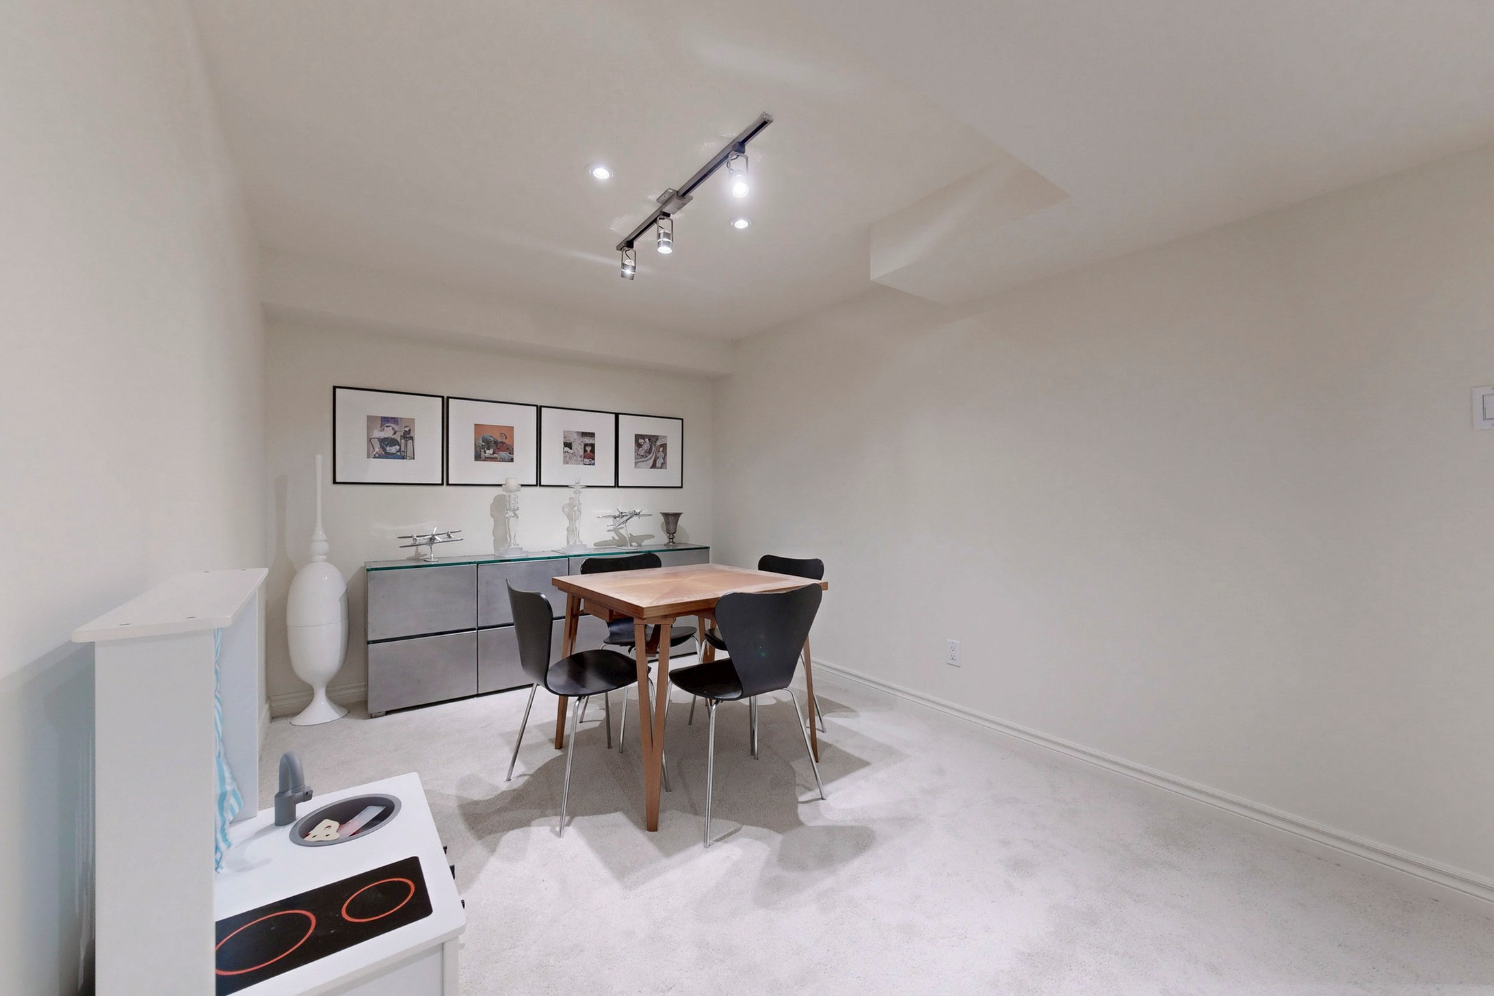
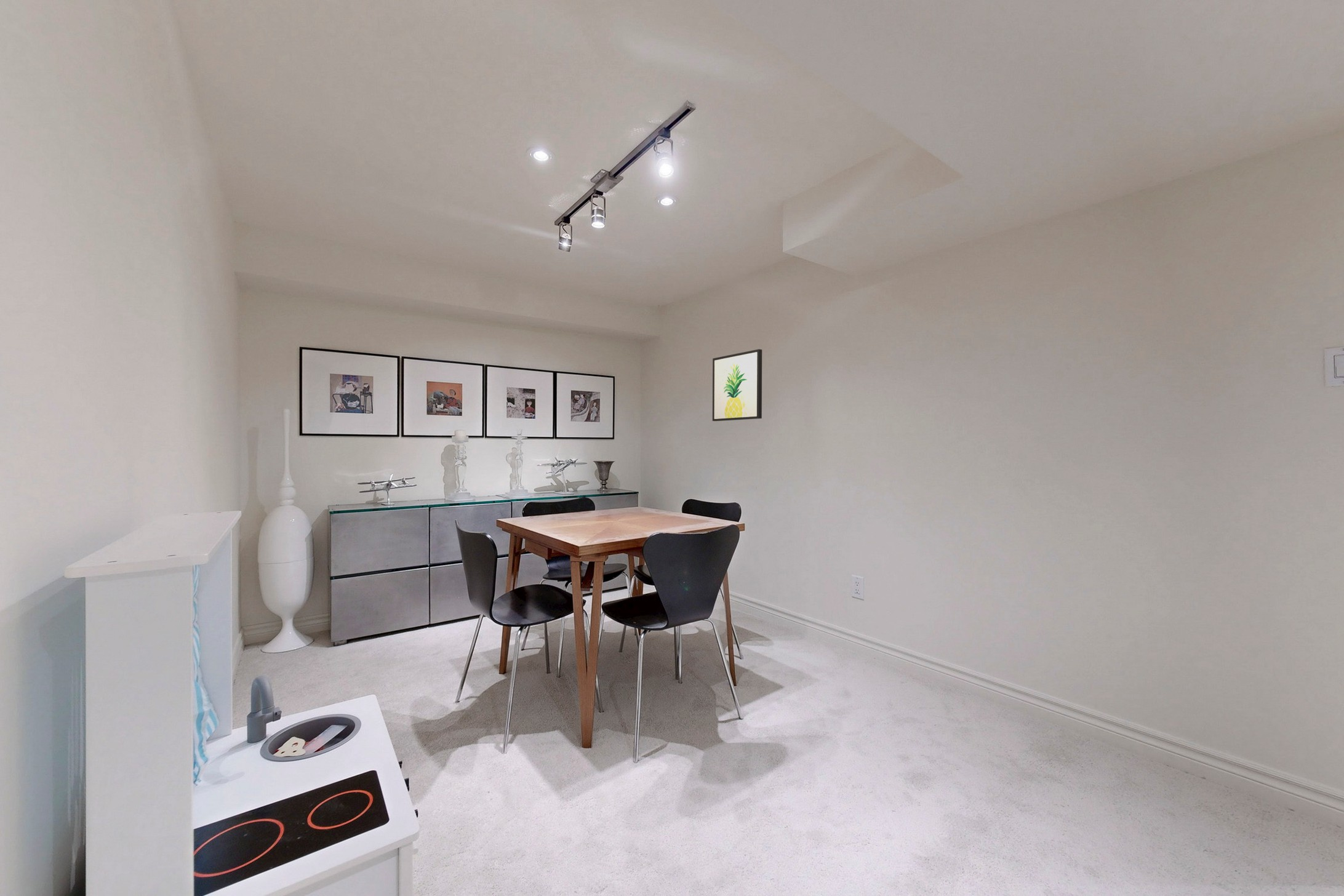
+ wall art (736, 386)
